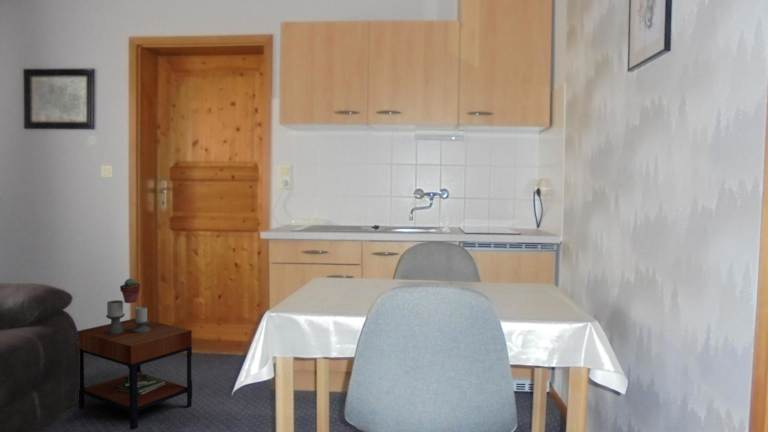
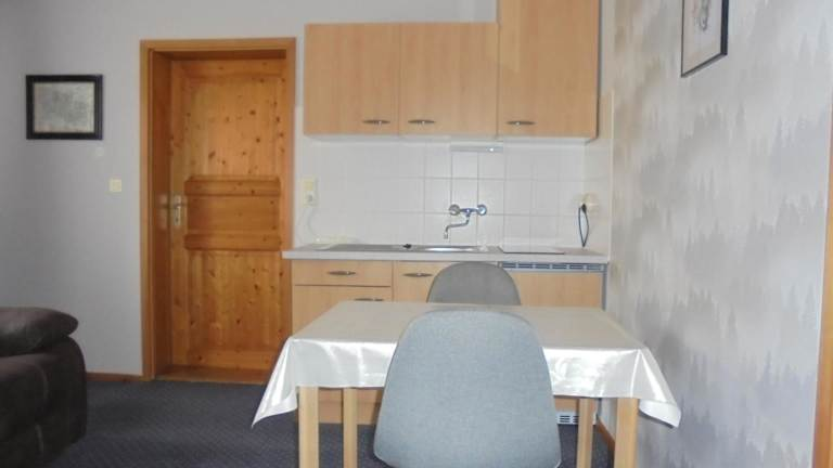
- potted succulent (130, 302)
- side table (134, 354)
